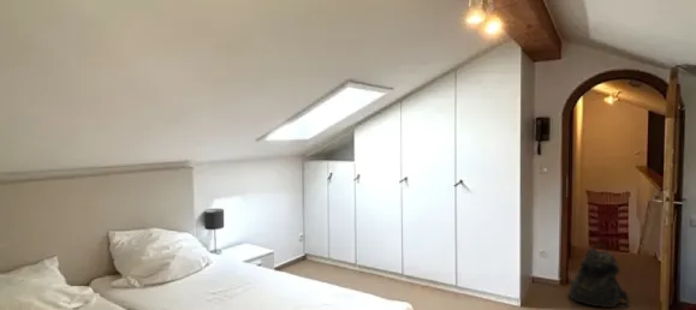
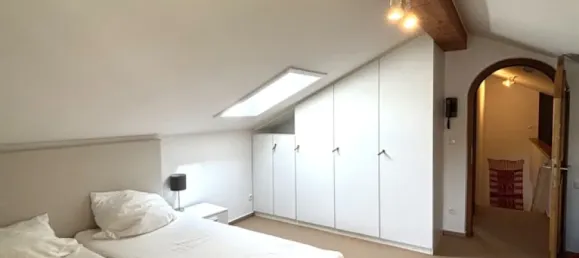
- backpack (597, 270)
